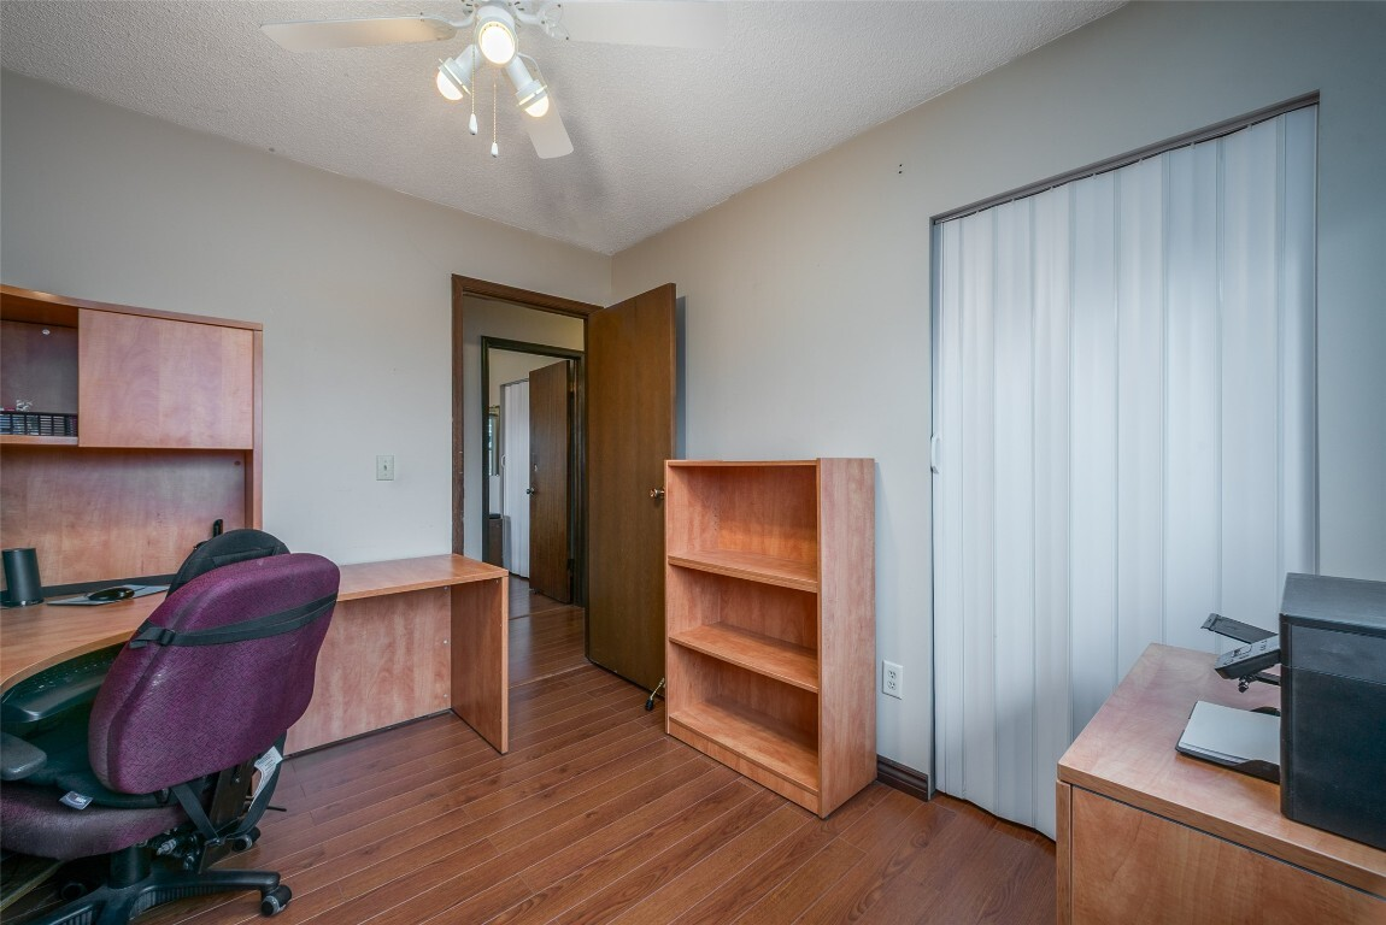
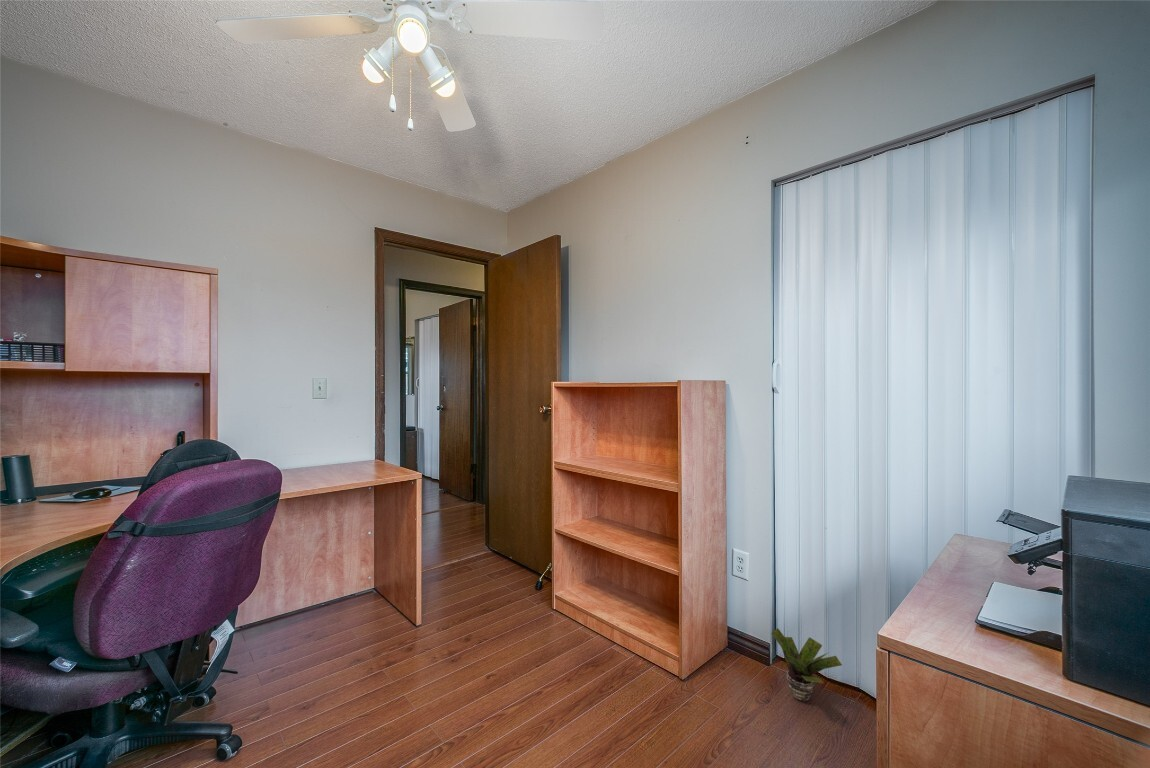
+ potted plant (800, 669)
